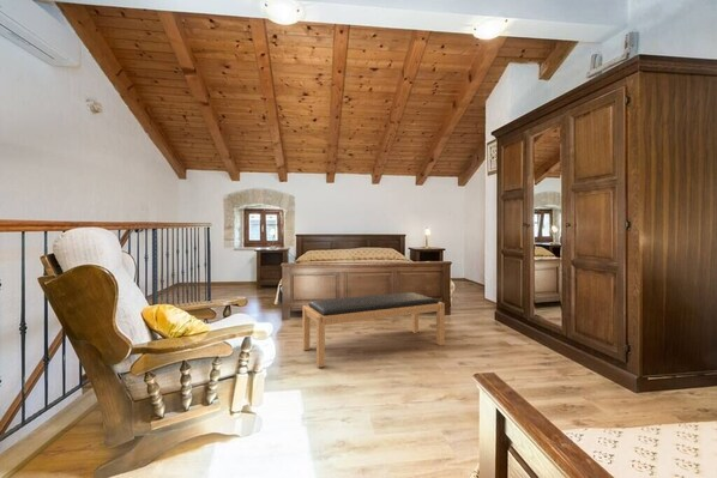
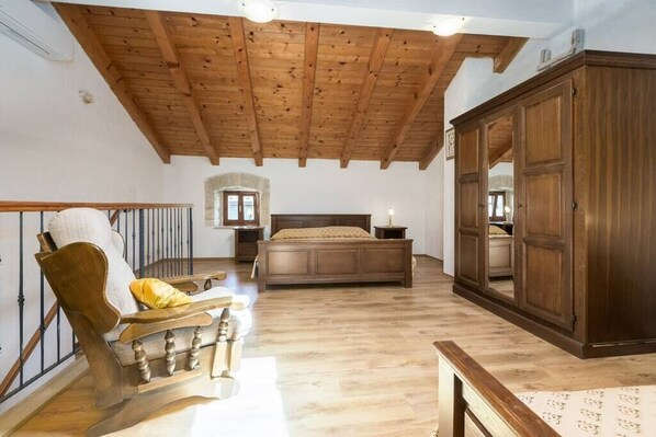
- bench (374, 317)
